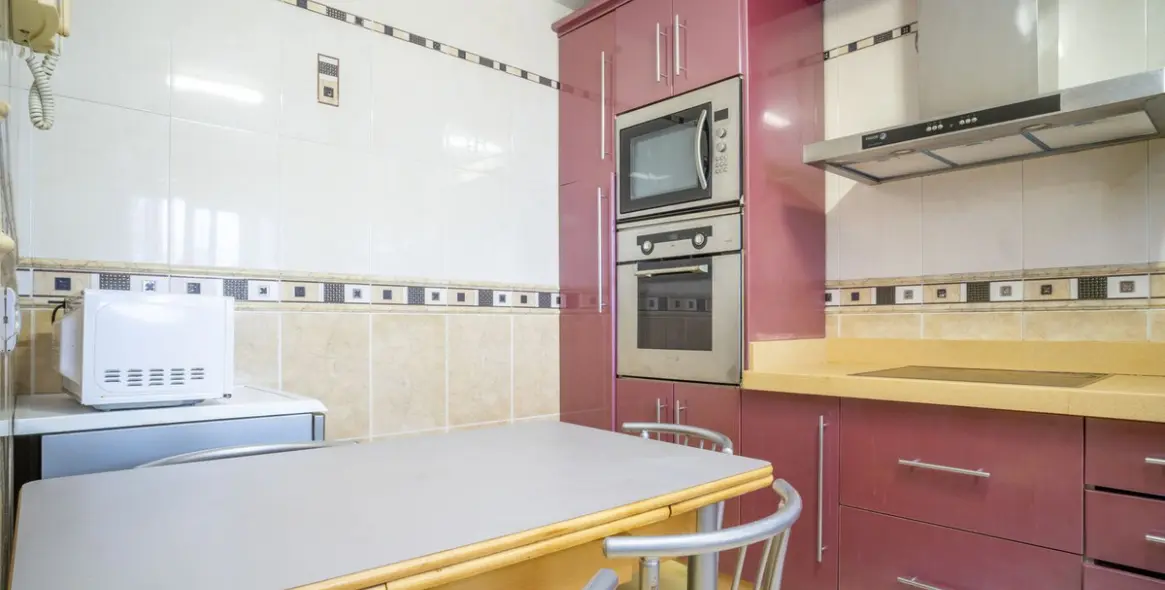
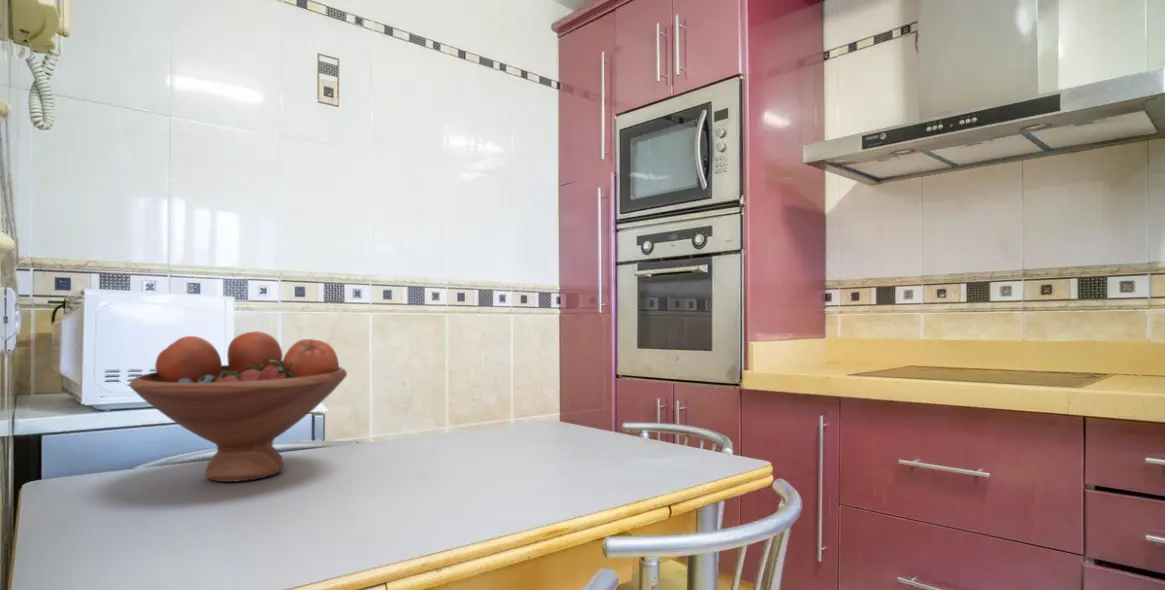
+ fruit bowl (245, 403)
